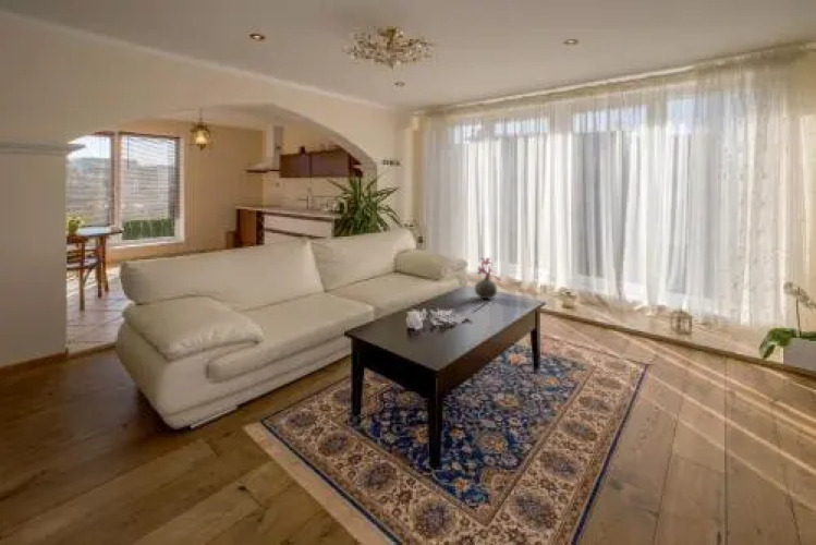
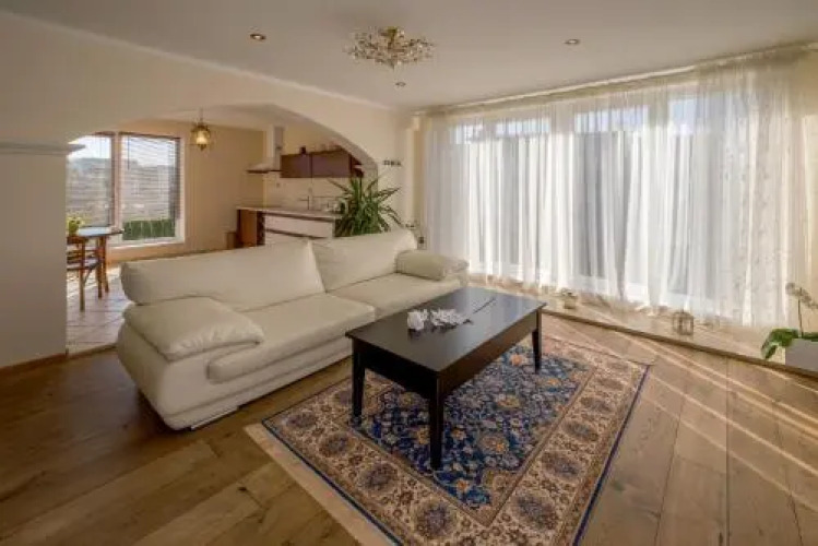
- vase (486, 278)
